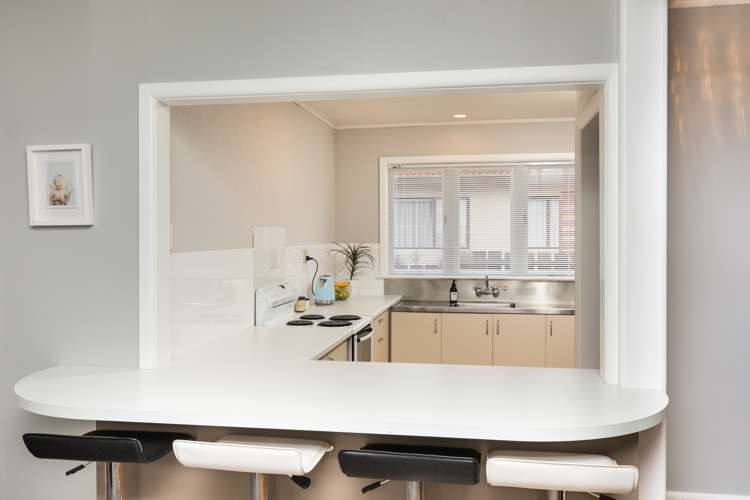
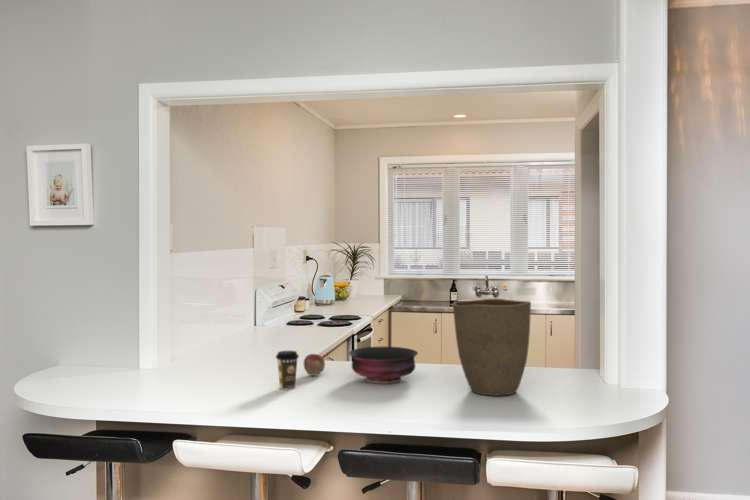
+ vase (491, 345)
+ coffee cup (287, 369)
+ fruit (314, 364)
+ bowl (383, 365)
